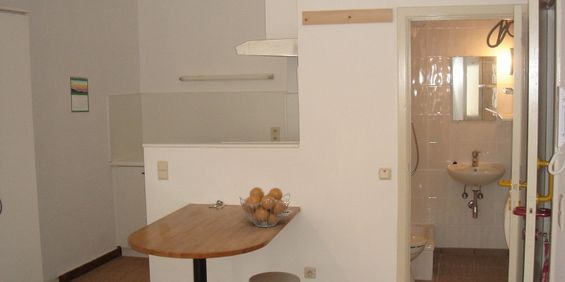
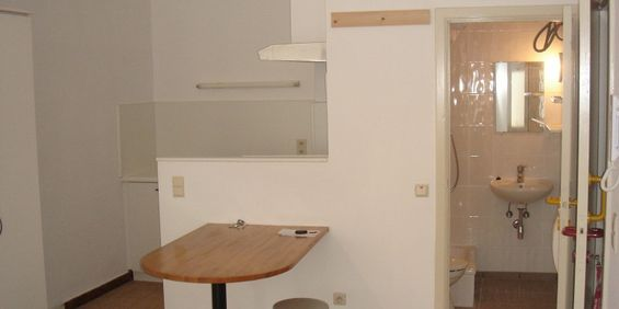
- calendar (79, 94)
- fruit basket (265, 206)
